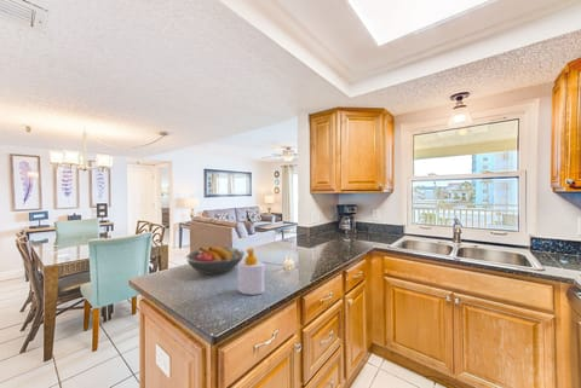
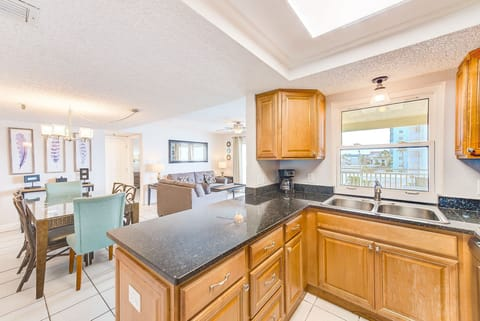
- soap bottle (251, 270)
- fruit bowl (215, 259)
